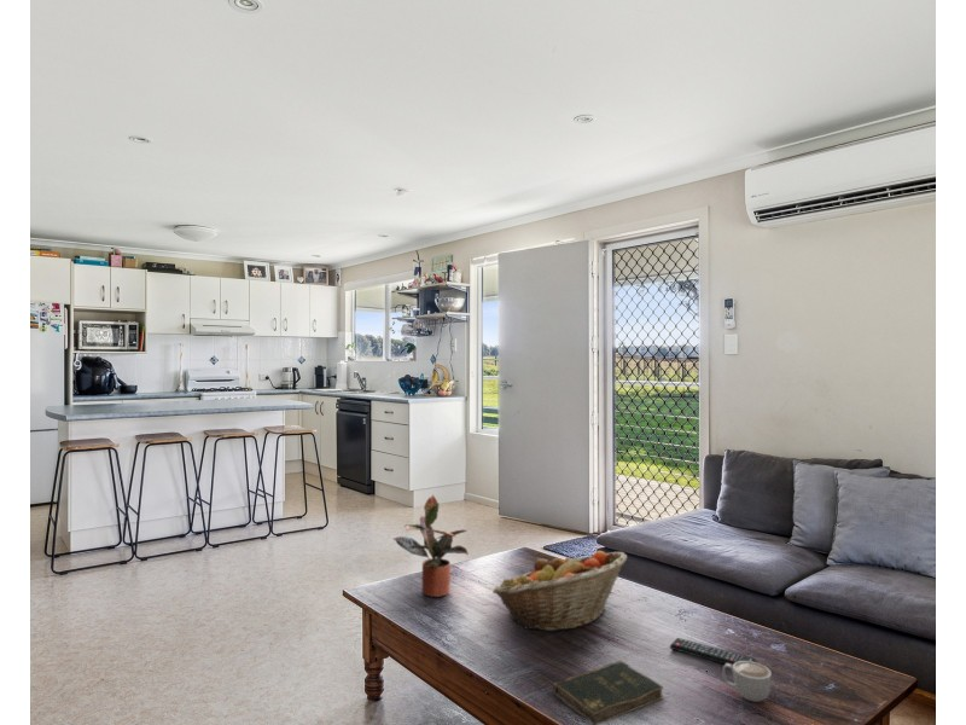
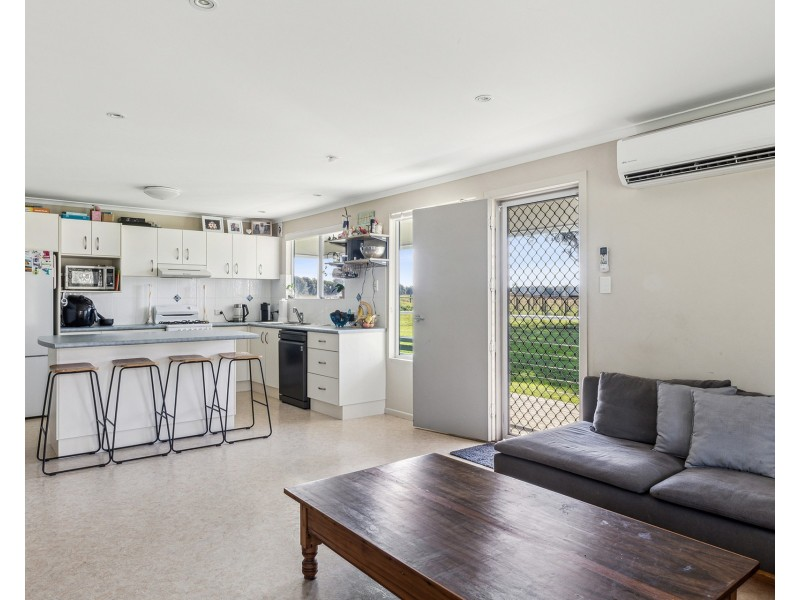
- potted plant (430, 549)
- bible (607, 689)
- mug (745, 680)
- remote control (711, 654)
- fruit basket (561, 582)
